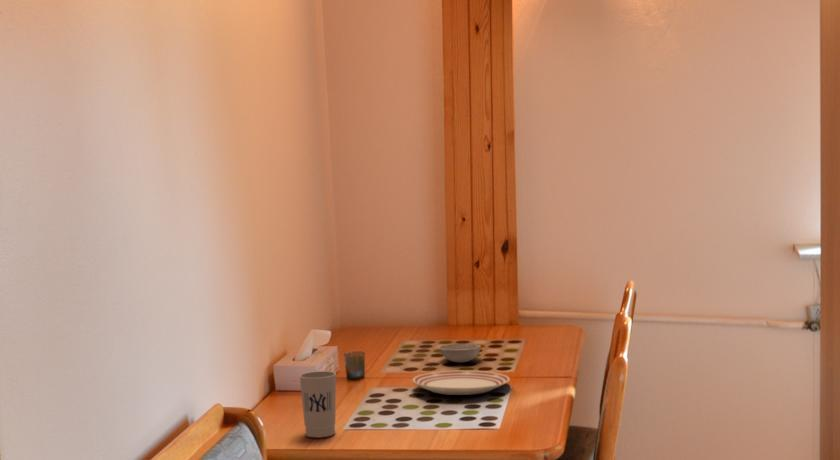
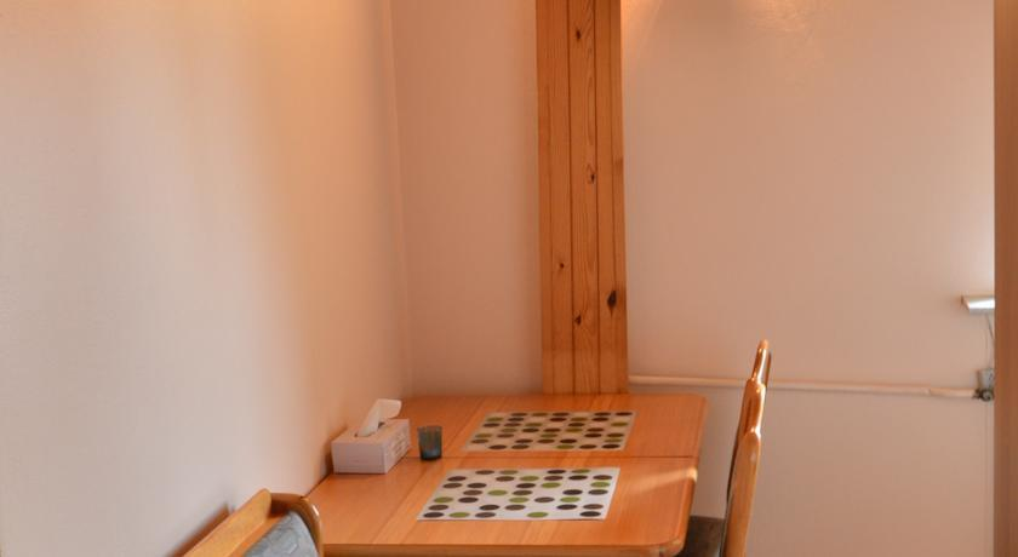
- dinner plate (461, 383)
- cup (319, 404)
- bowl (460, 354)
